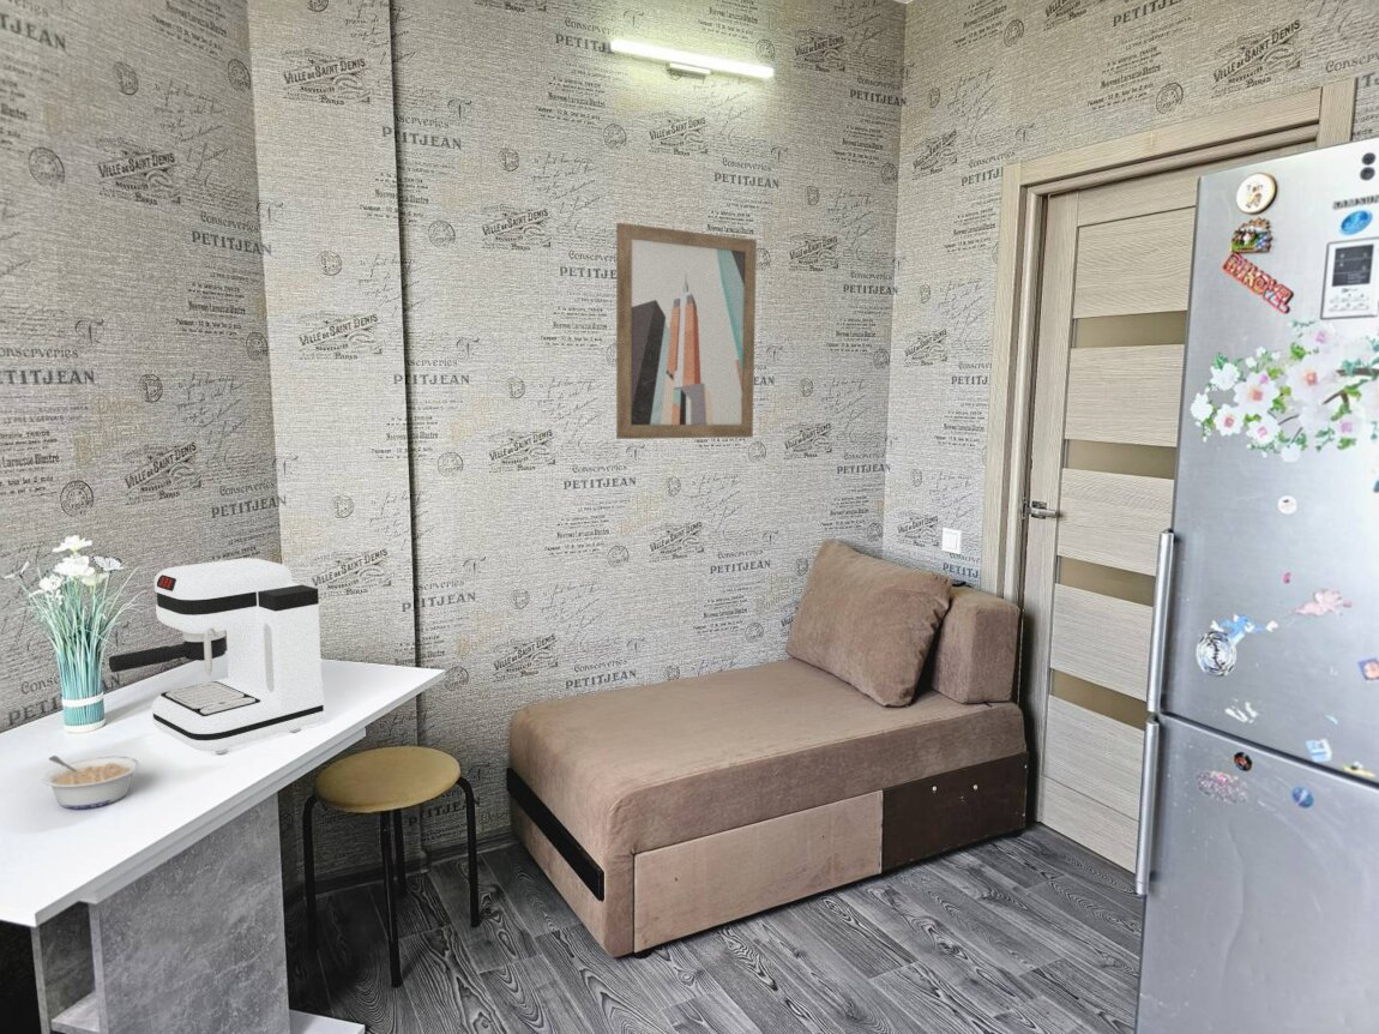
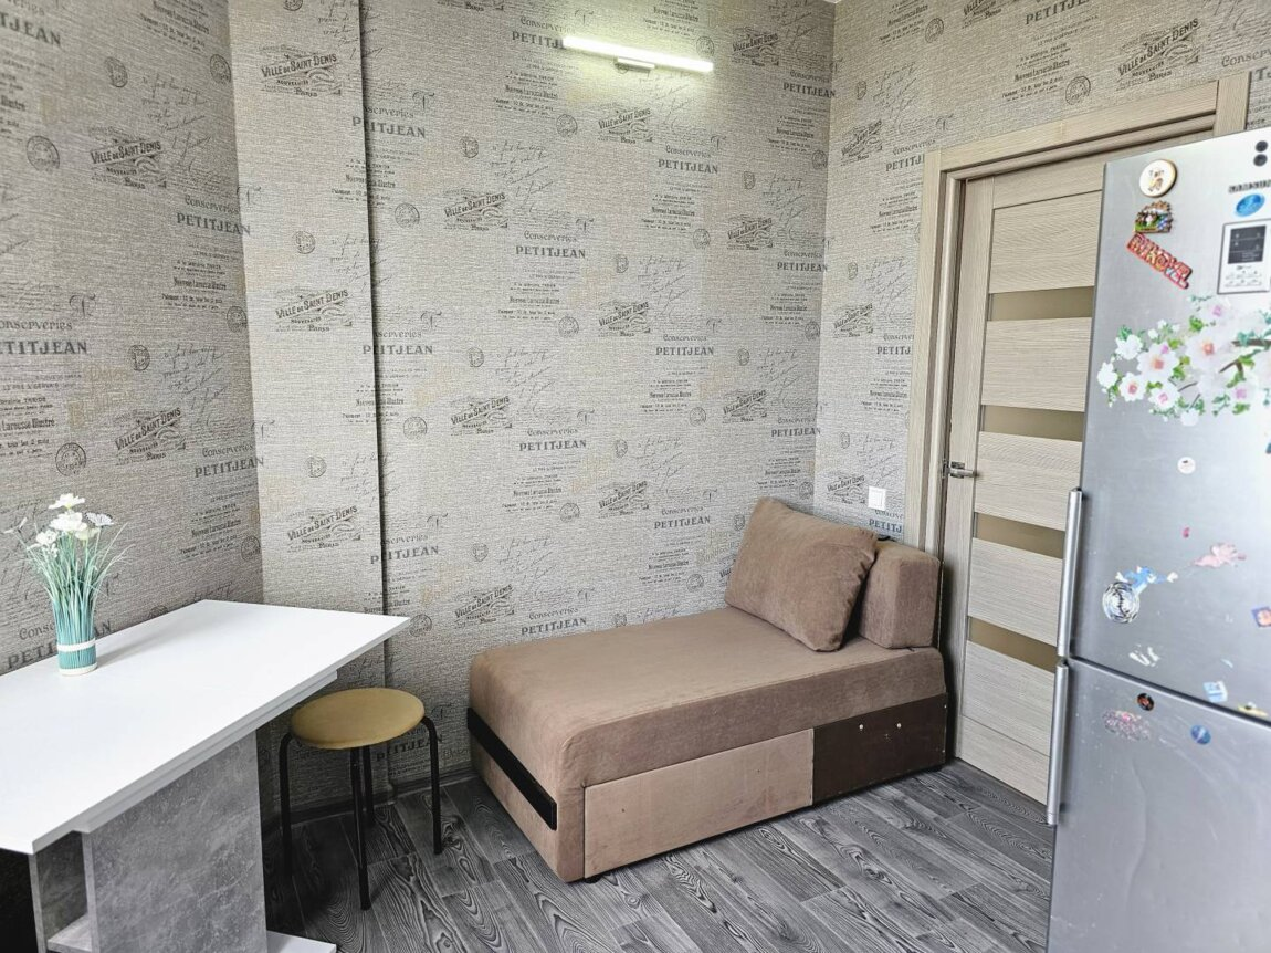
- wall art (688, 336)
- coffee maker (230, 650)
- legume (89, 781)
